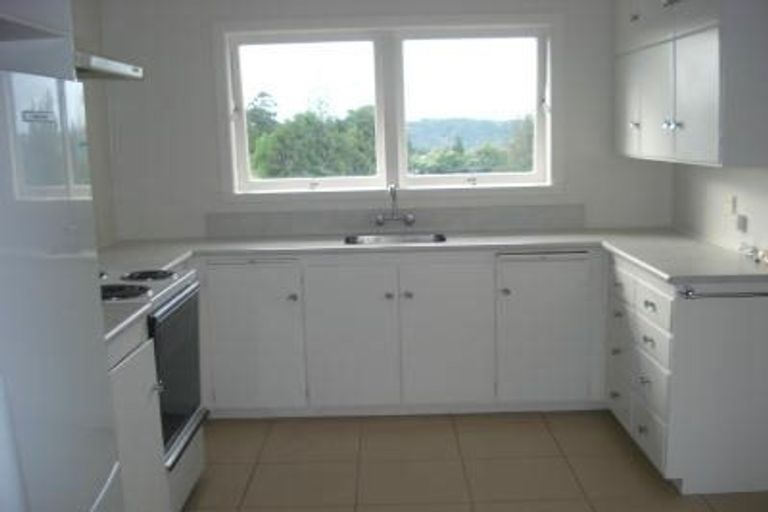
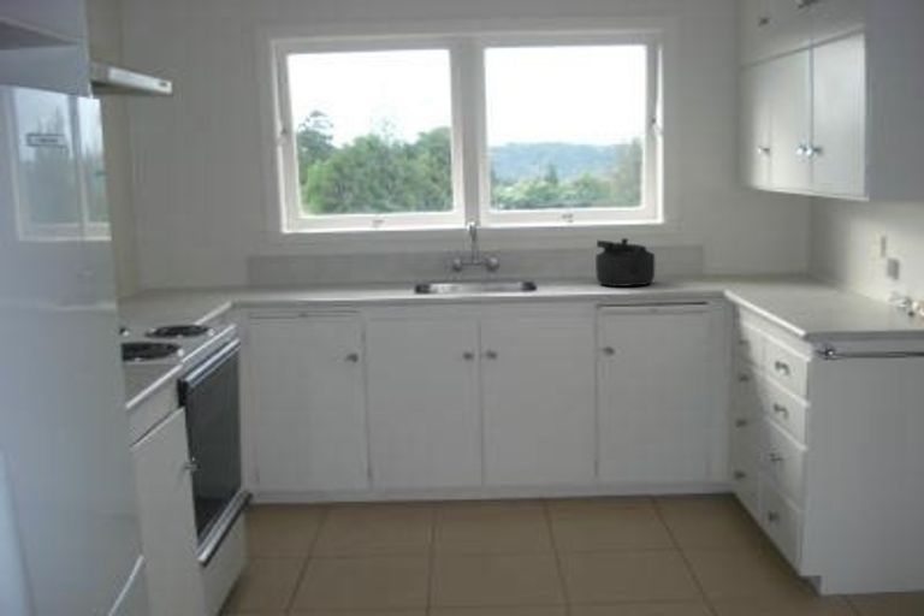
+ kettle (624, 261)
